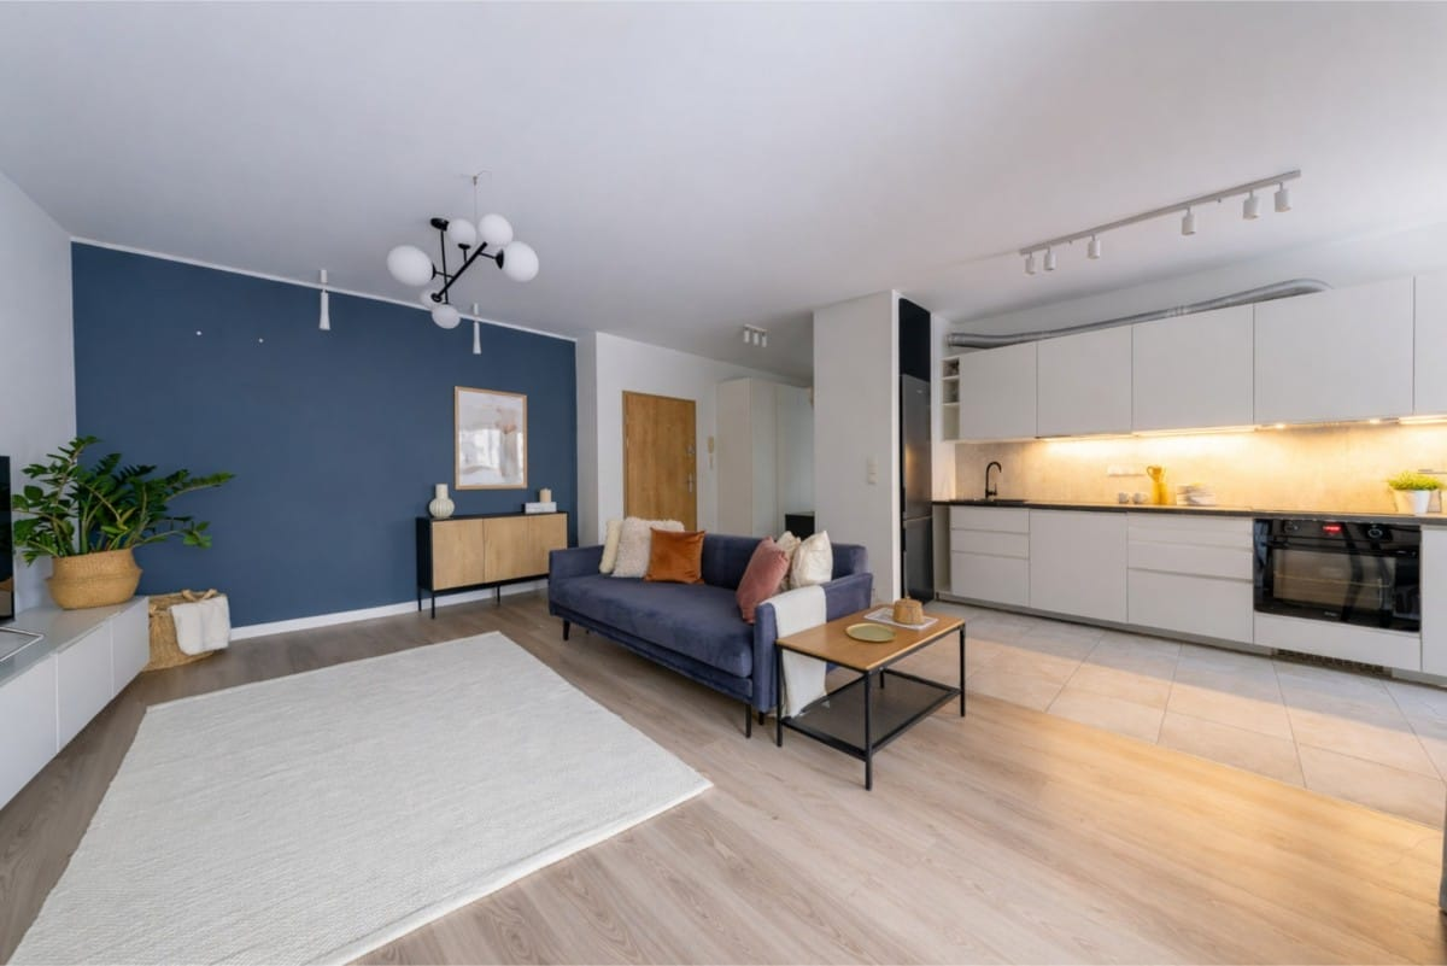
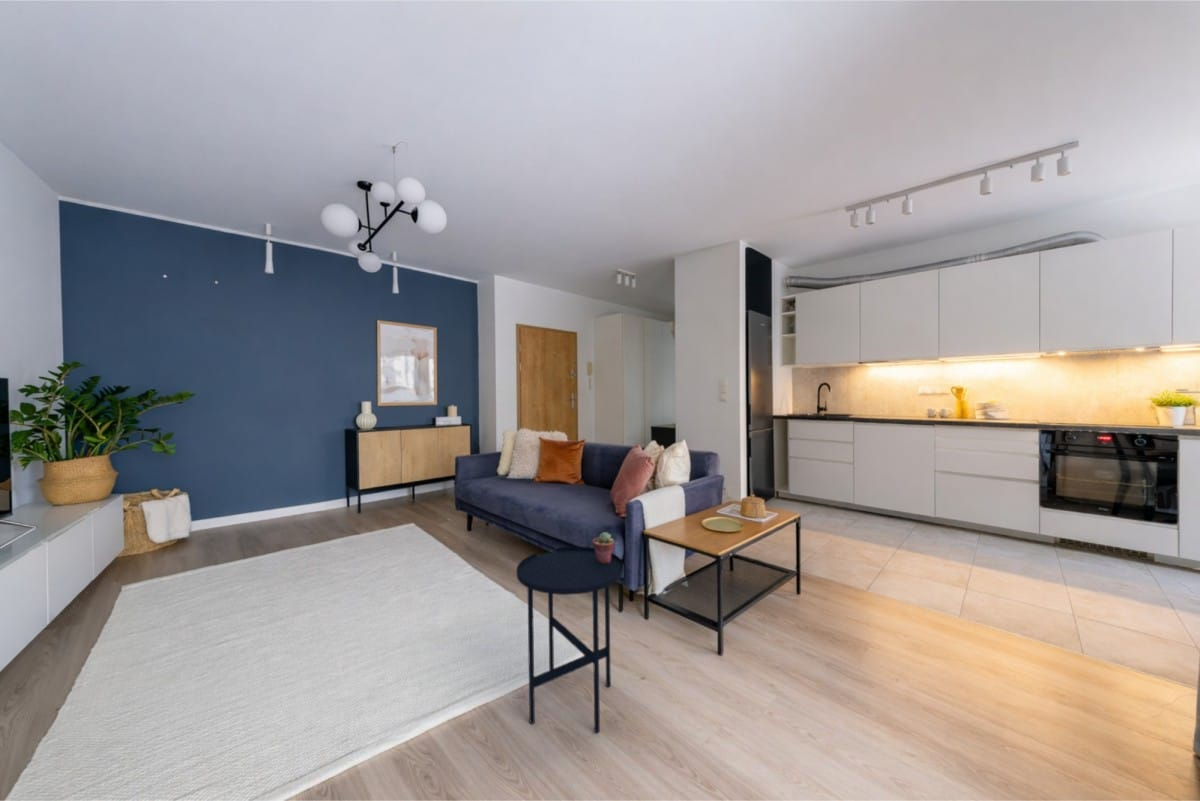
+ side table (571, 633)
+ potted succulent (603, 545)
